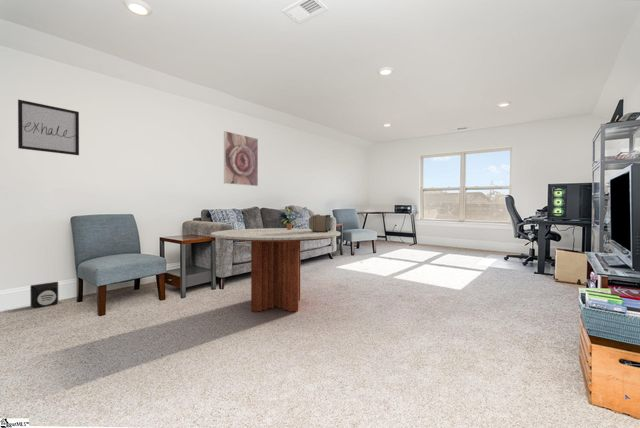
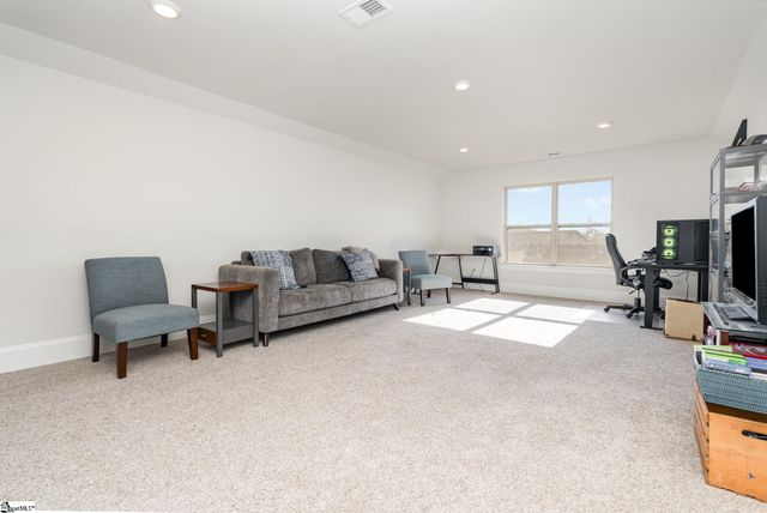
- decorative box (319, 222)
- coffee table (277, 268)
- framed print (241, 160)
- speaker (46, 294)
- potted plant (289, 217)
- wall art (50, 129)
